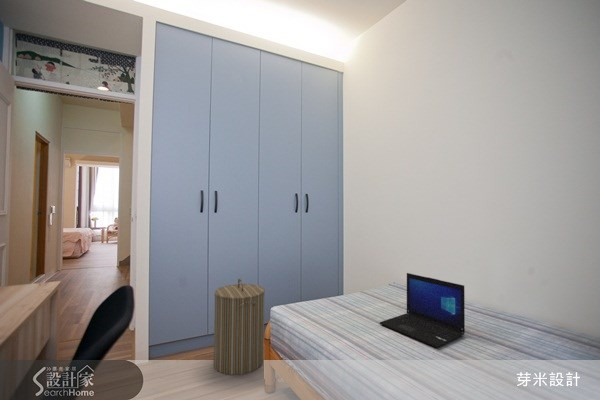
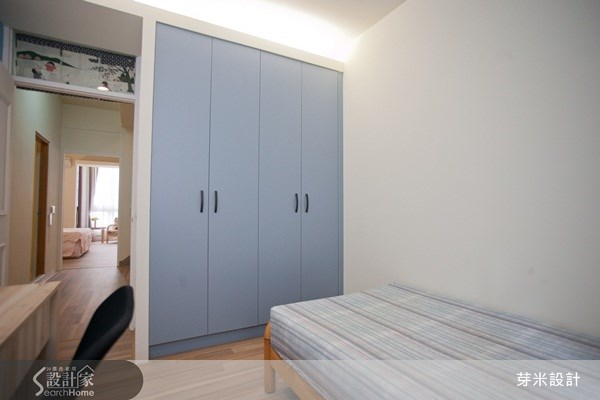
- laptop (420, 305)
- laundry hamper (239, 320)
